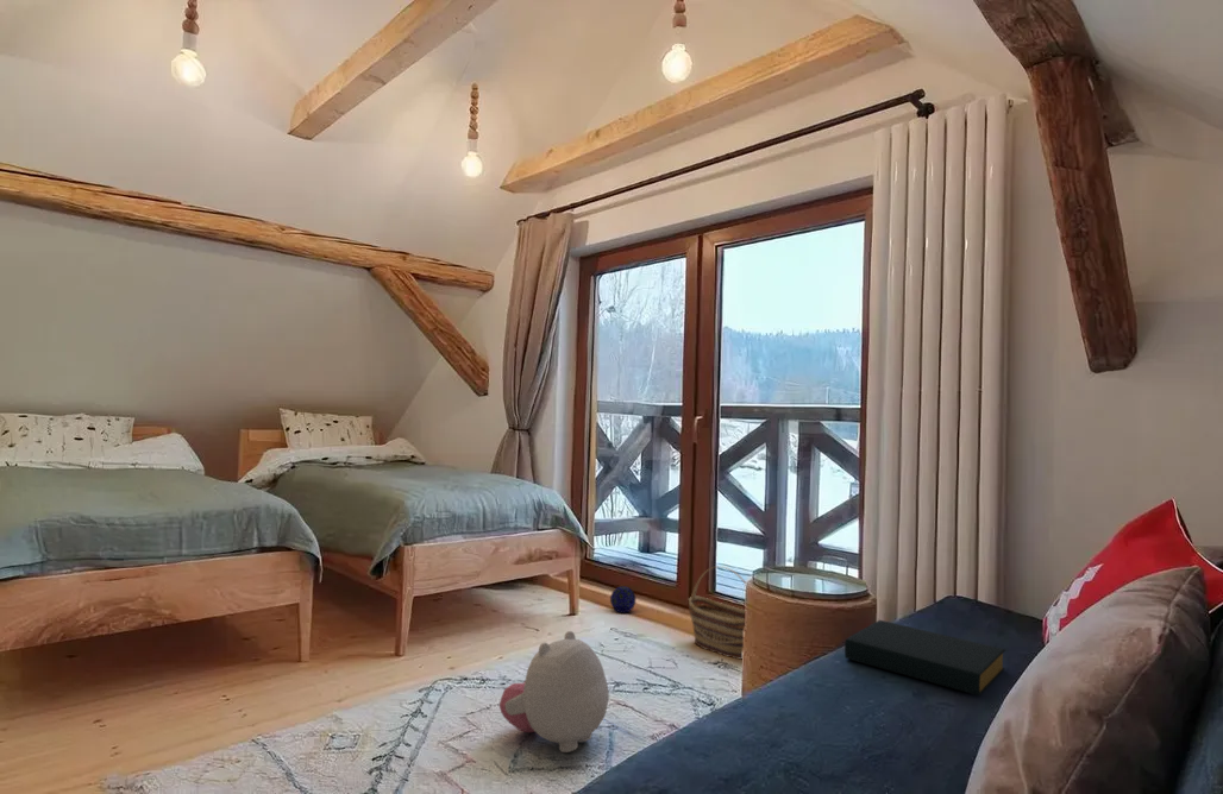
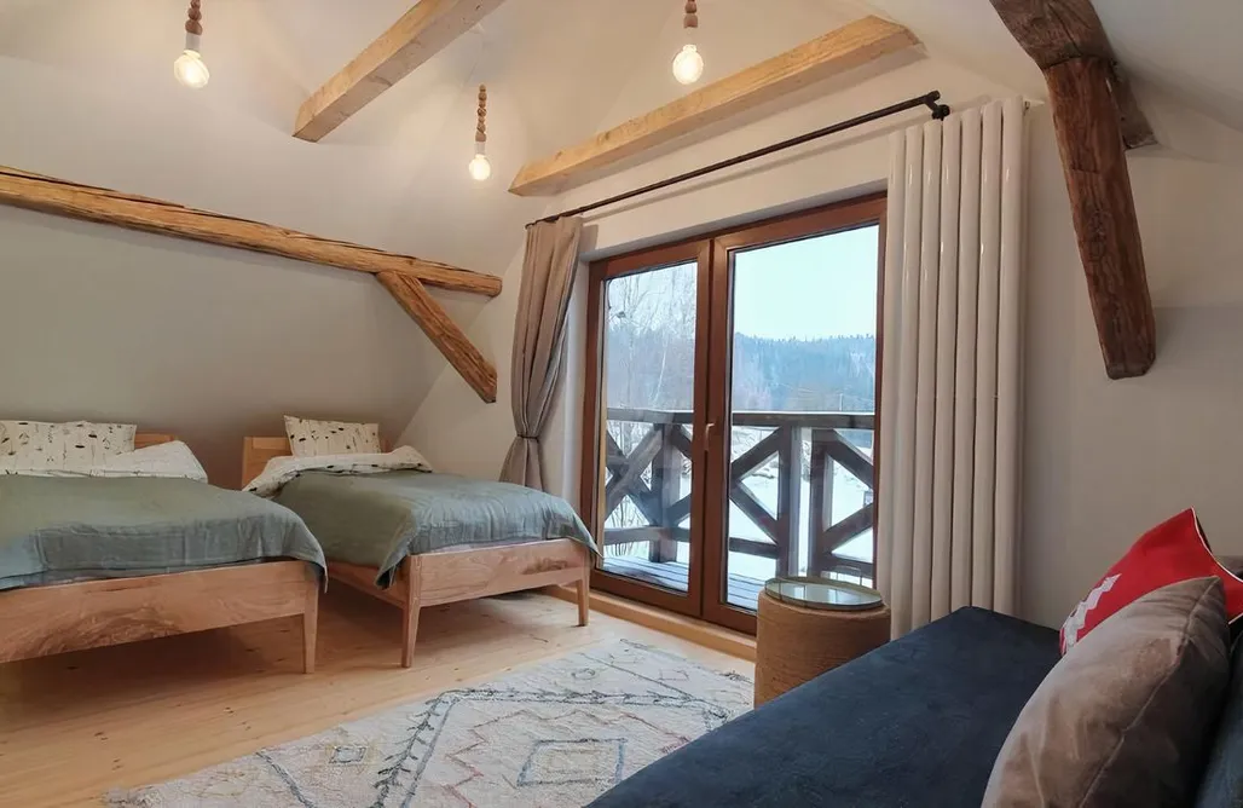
- basket (723, 607)
- ball (622, 599)
- plush toy (556, 687)
- hardback book (923, 654)
